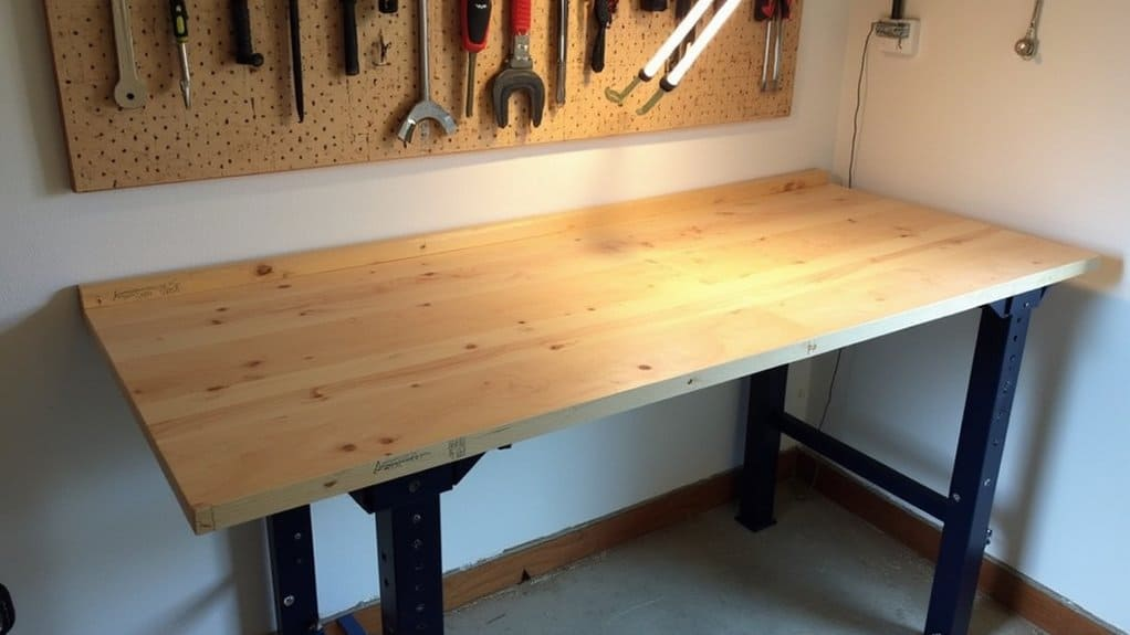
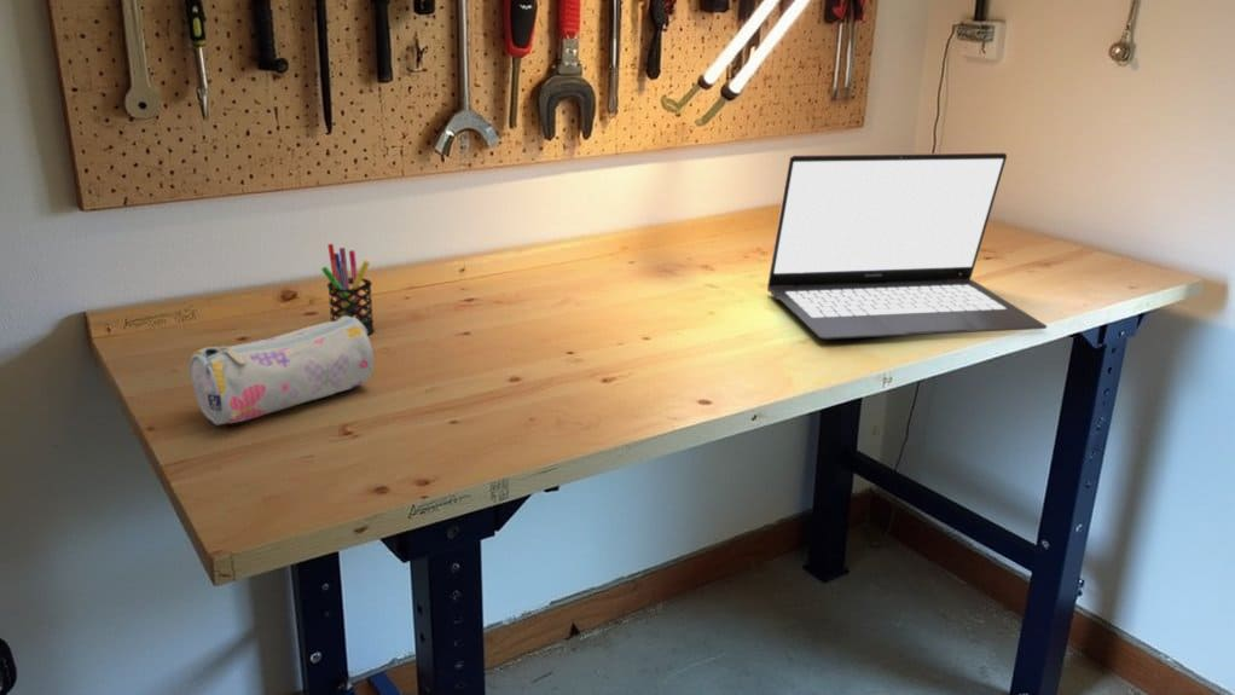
+ pen holder (344, 290)
+ pencil case (283, 366)
+ laptop (909, 238)
